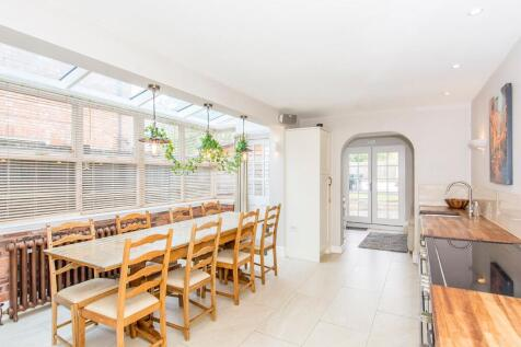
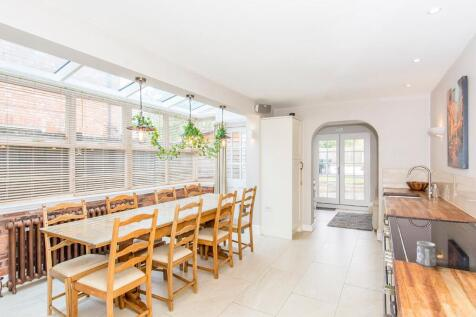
+ mug (426, 254)
